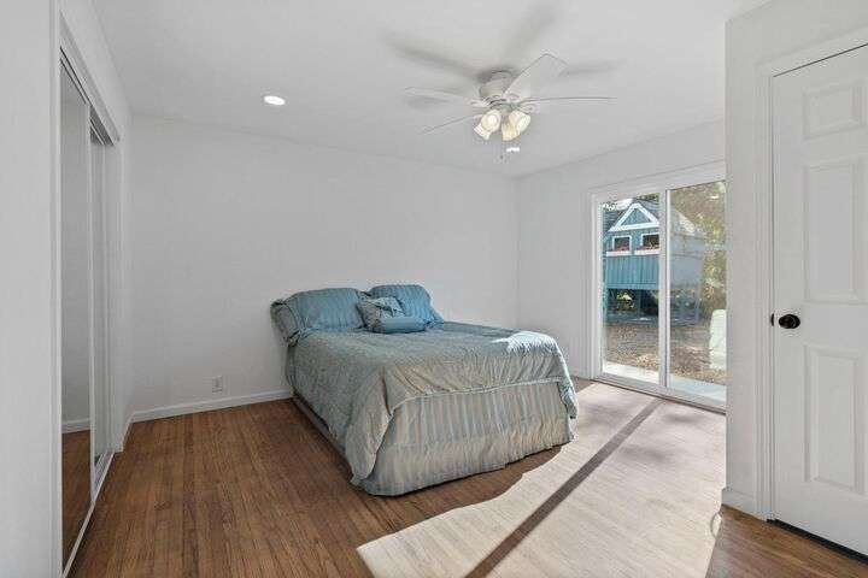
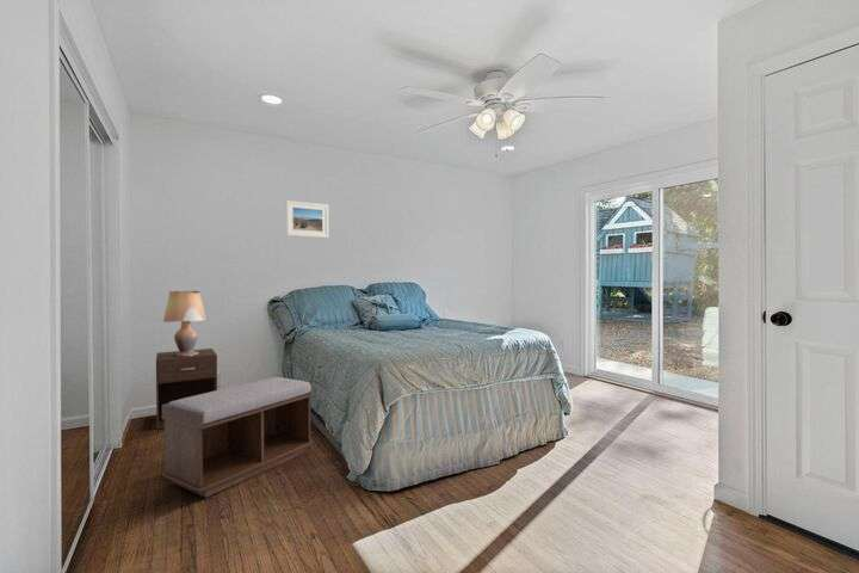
+ bench (245, 427)
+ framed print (308, 220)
+ nightstand (186, 386)
+ lamp (185, 322)
